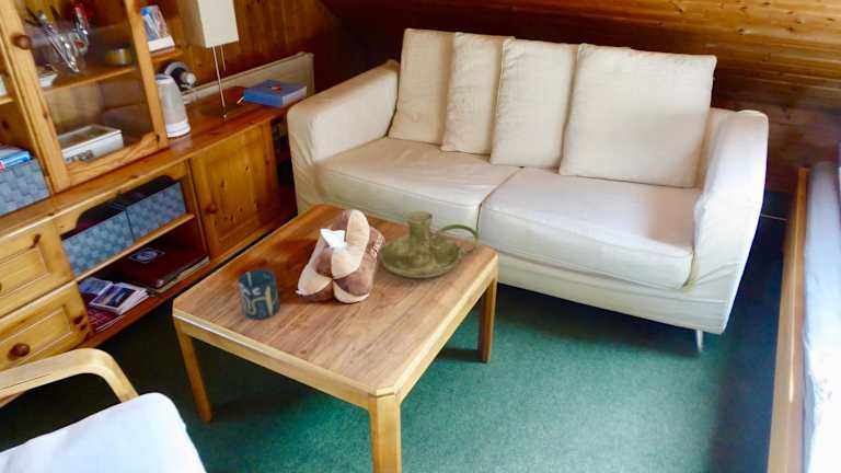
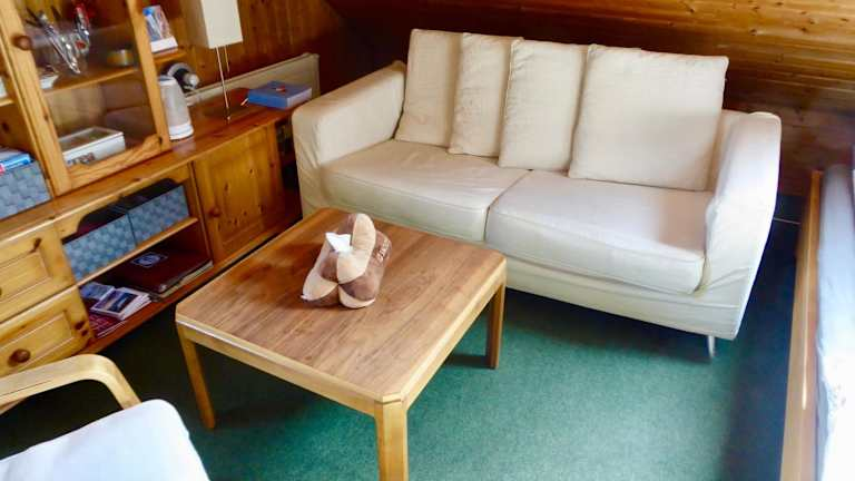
- candle holder (429, 240)
- cup (261, 290)
